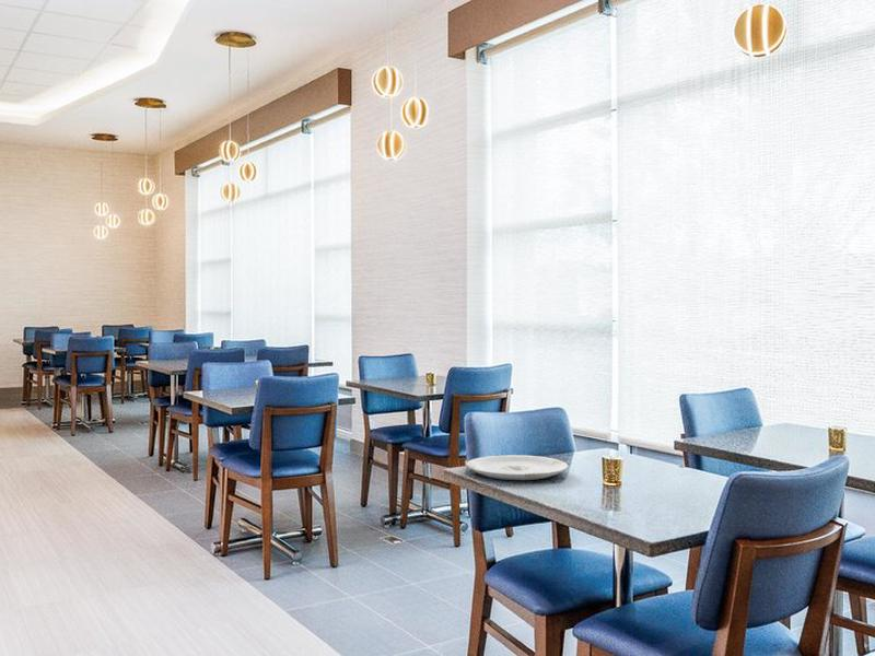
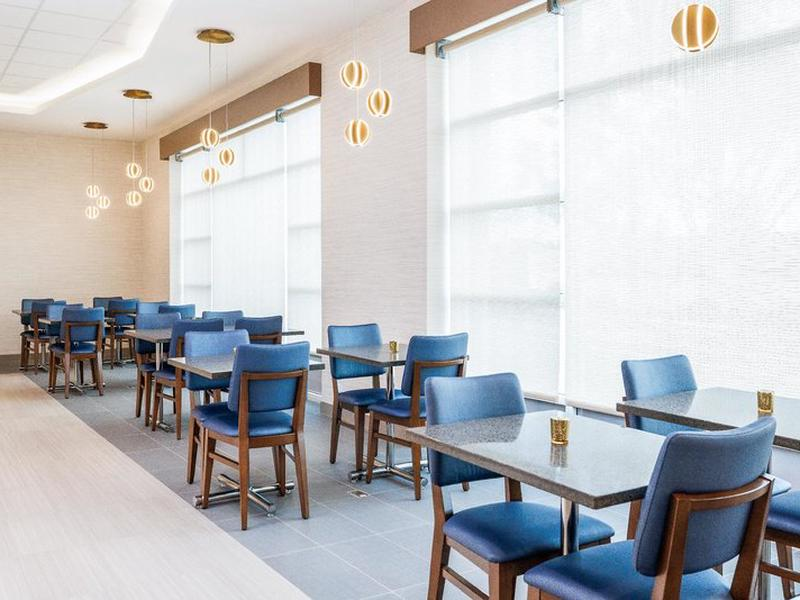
- plate (516, 468)
